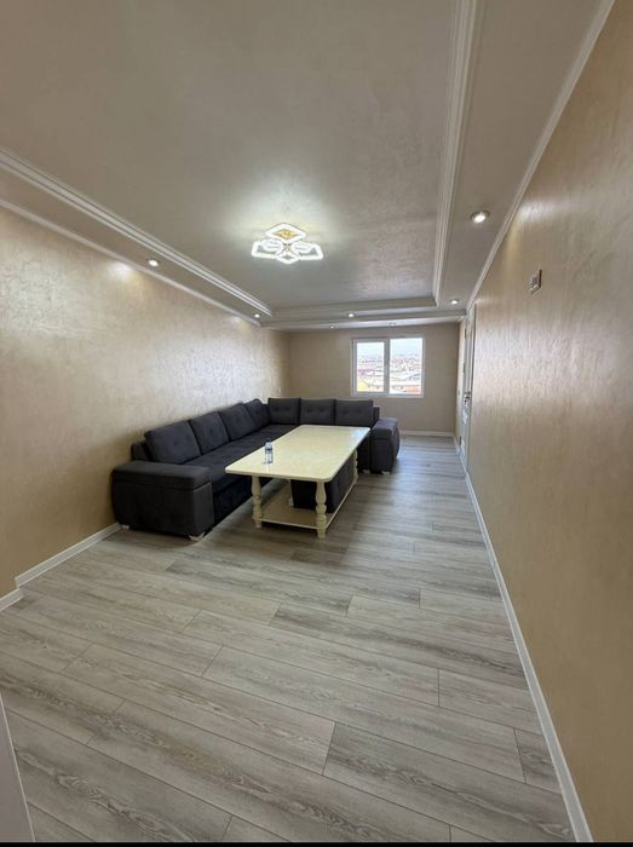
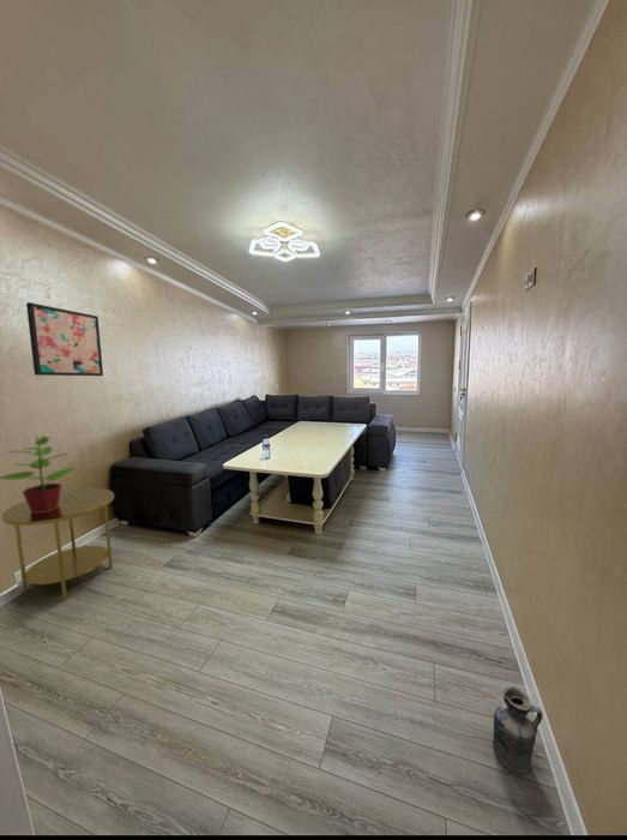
+ side table (71, 539)
+ wall art (68, 343)
+ ceramic jug (517, 727)
+ potted plant (41, 472)
